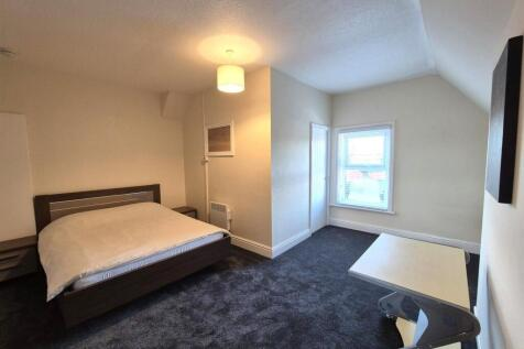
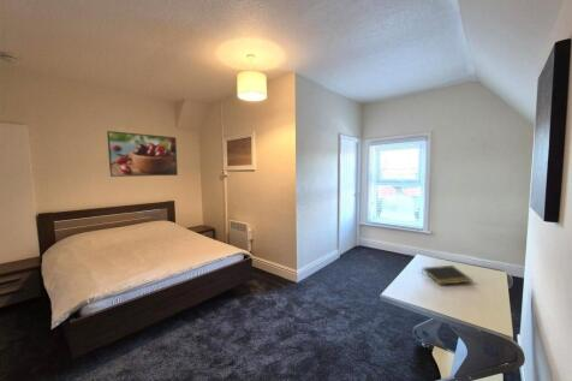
+ notepad (446, 274)
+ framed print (145, 155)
